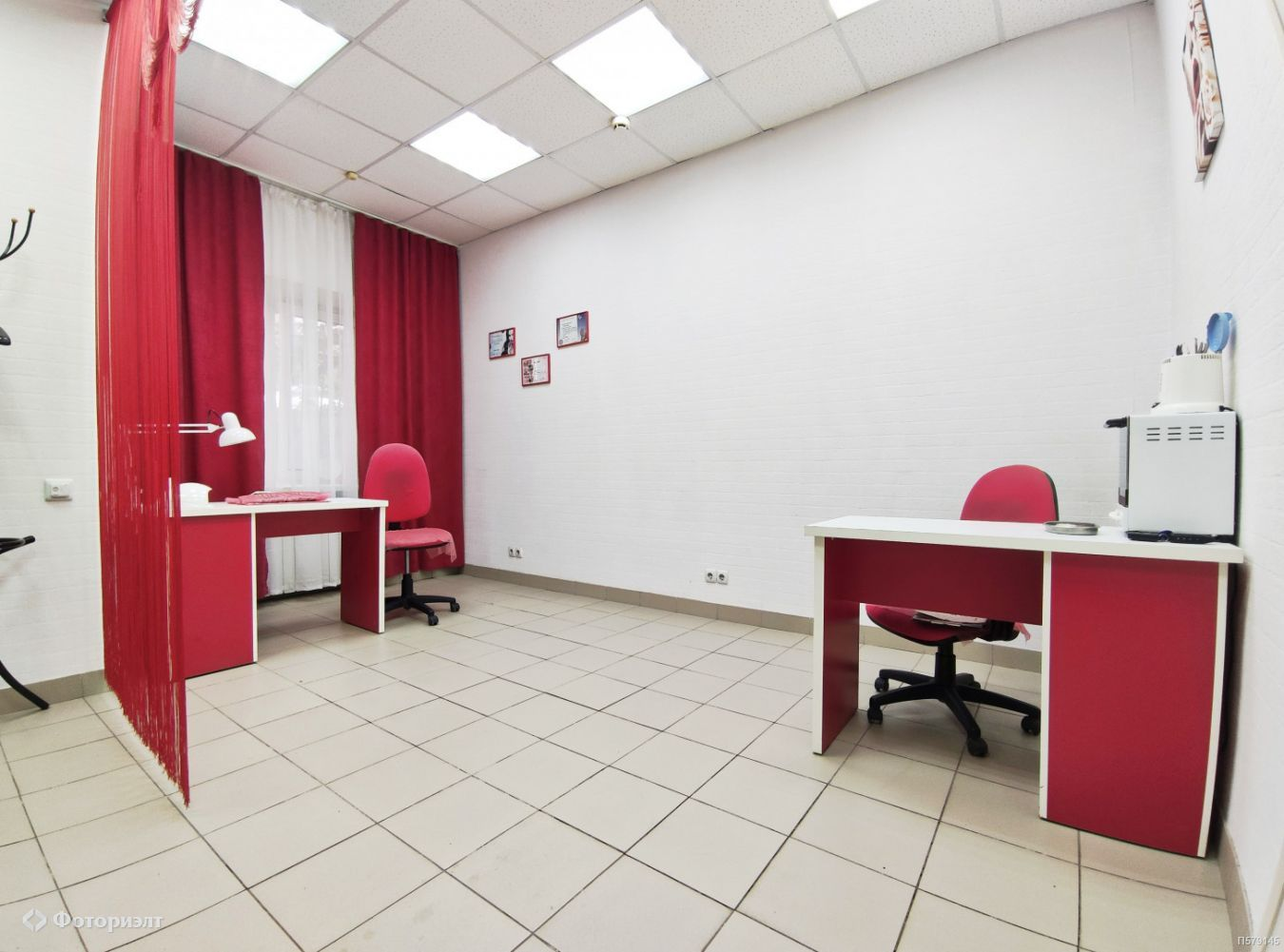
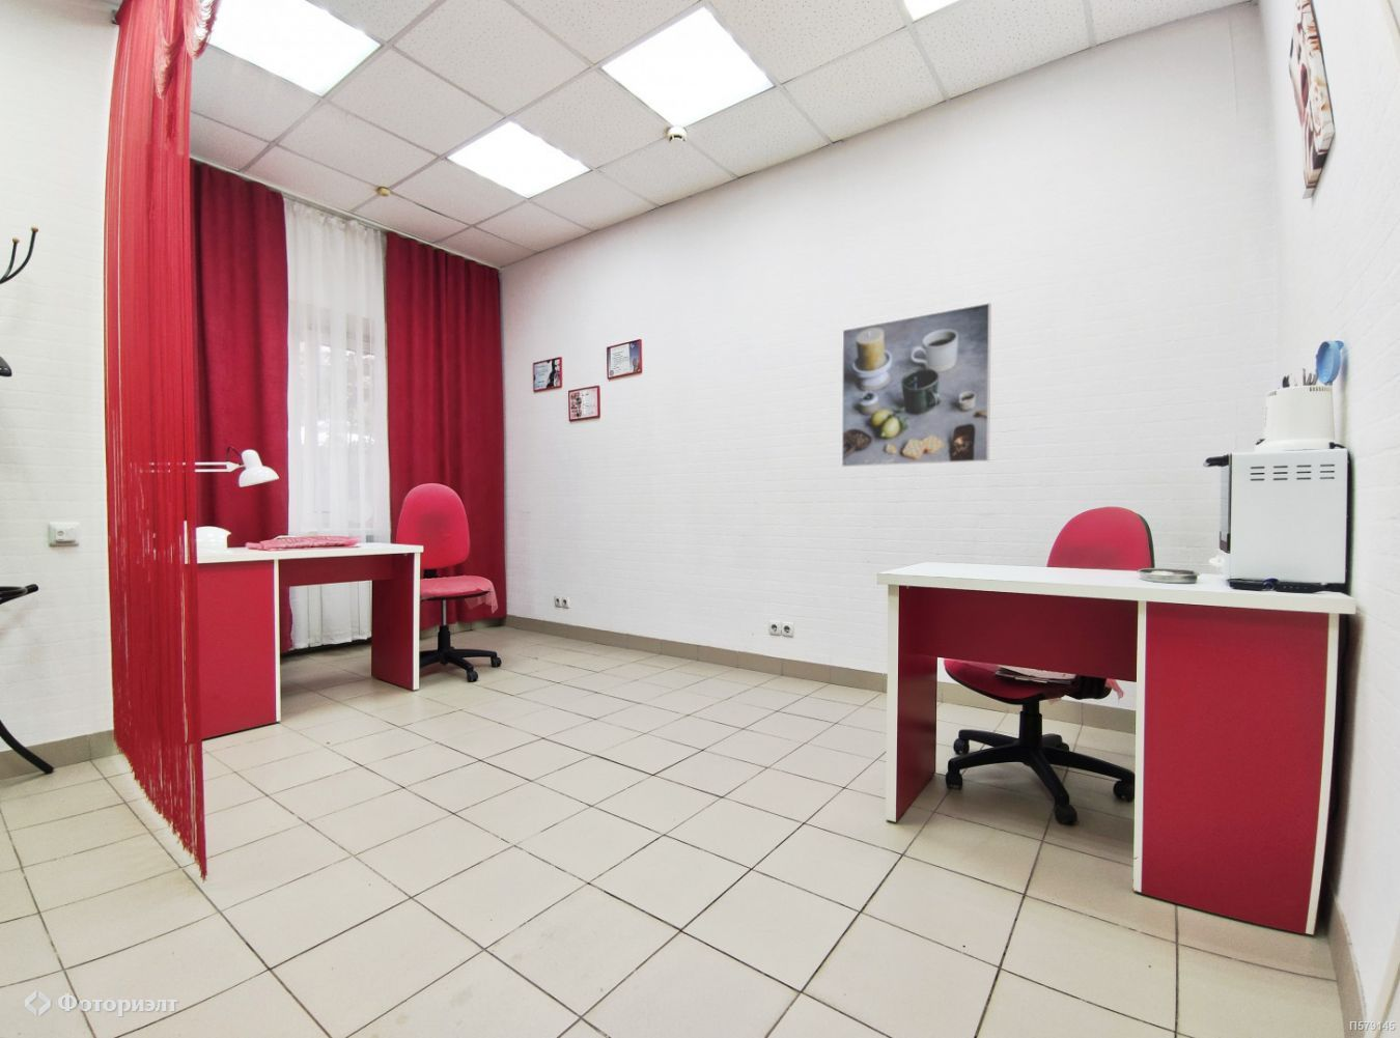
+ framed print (910, 391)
